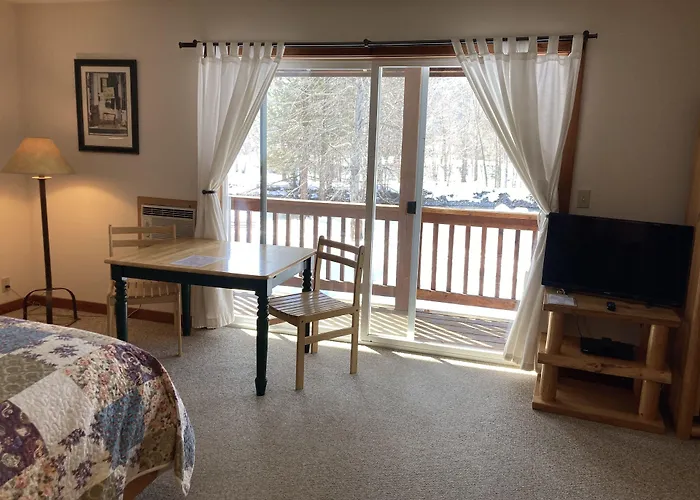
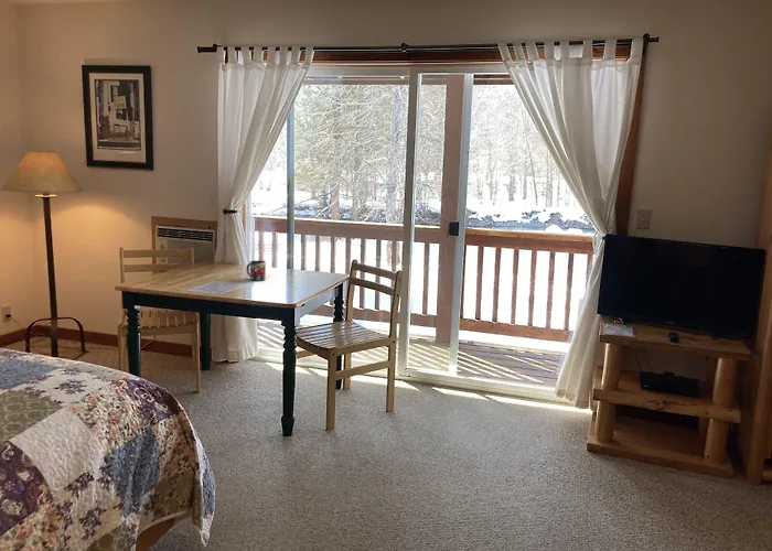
+ mug (255, 270)
